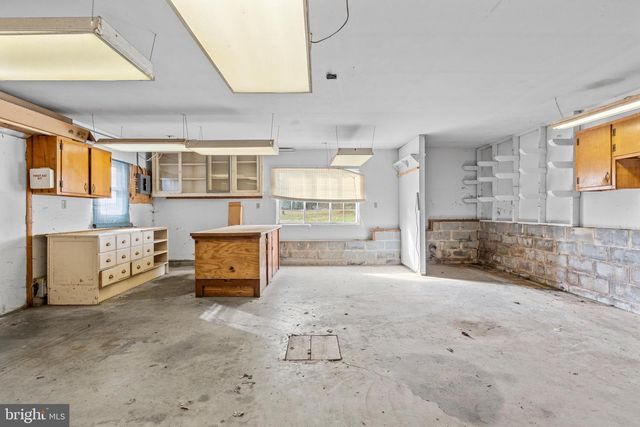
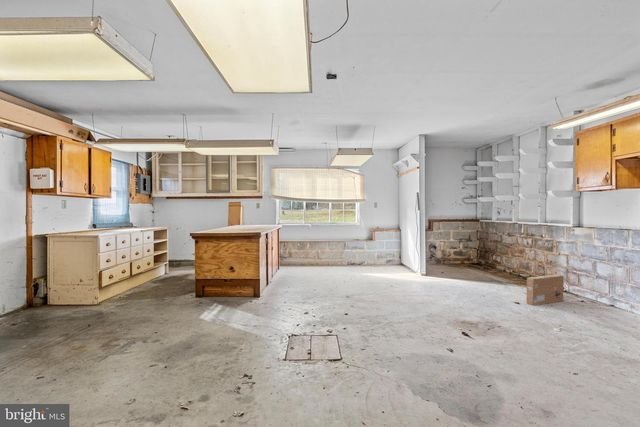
+ cardboard box (545, 289)
